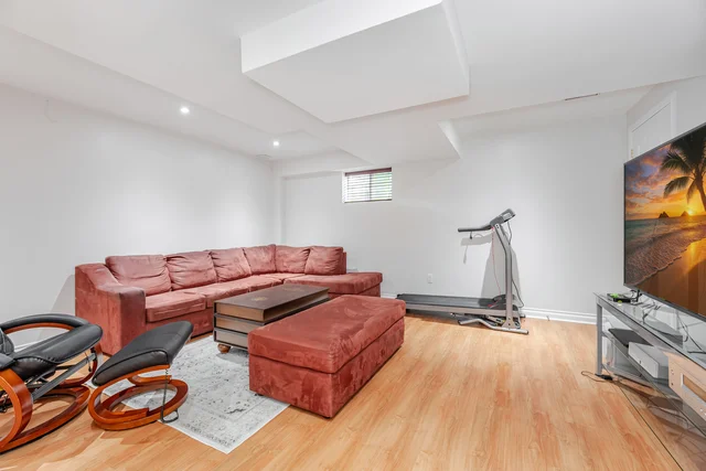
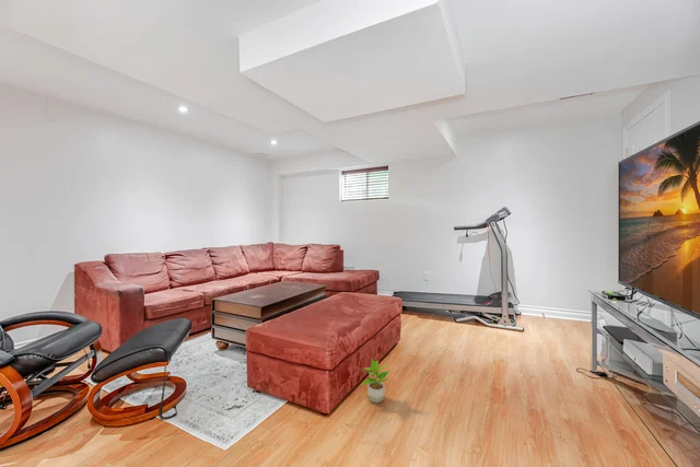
+ potted plant (373, 380)
